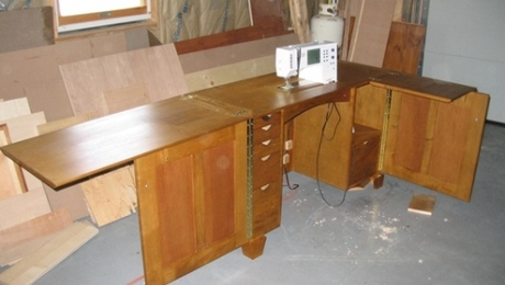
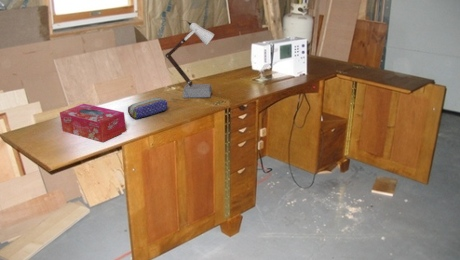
+ tissue box (93, 121)
+ desk lamp (179, 66)
+ pencil case (147, 107)
